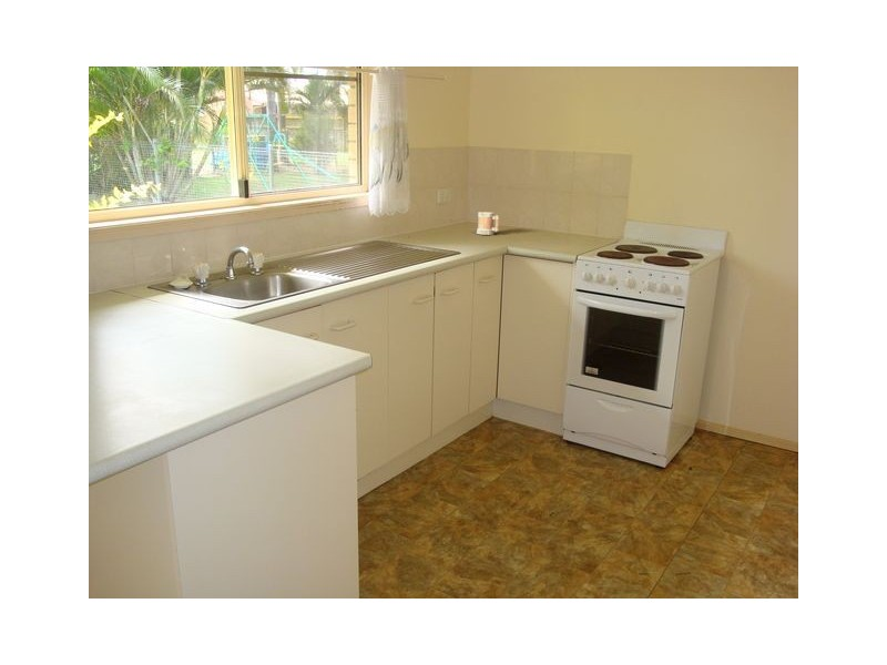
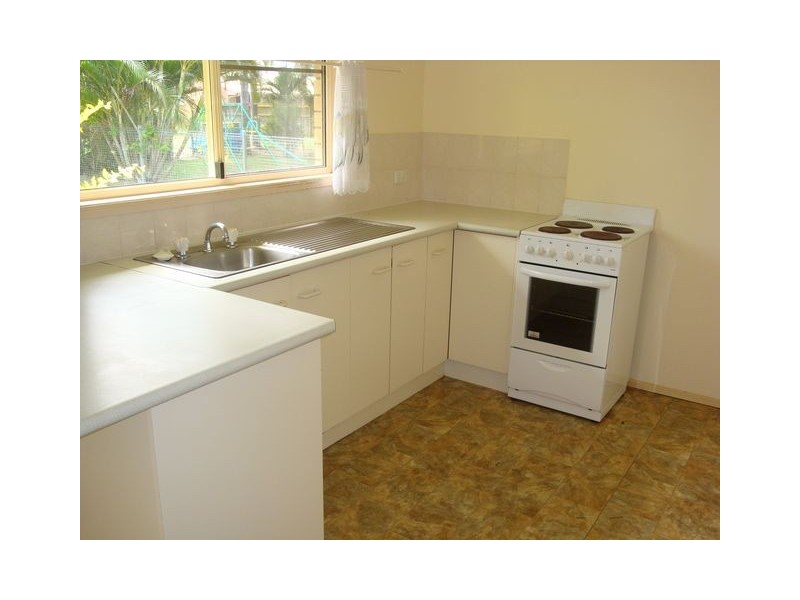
- mug (488, 223)
